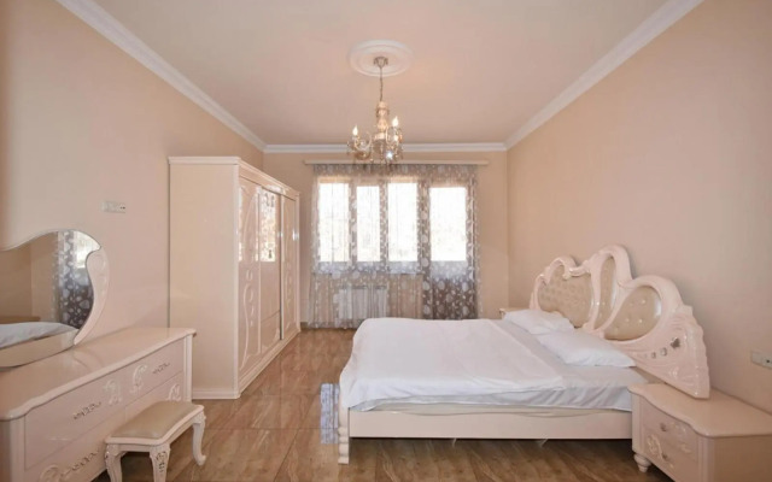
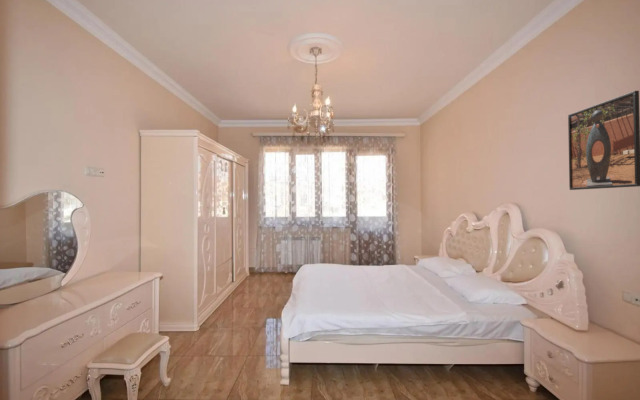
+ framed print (600, 146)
